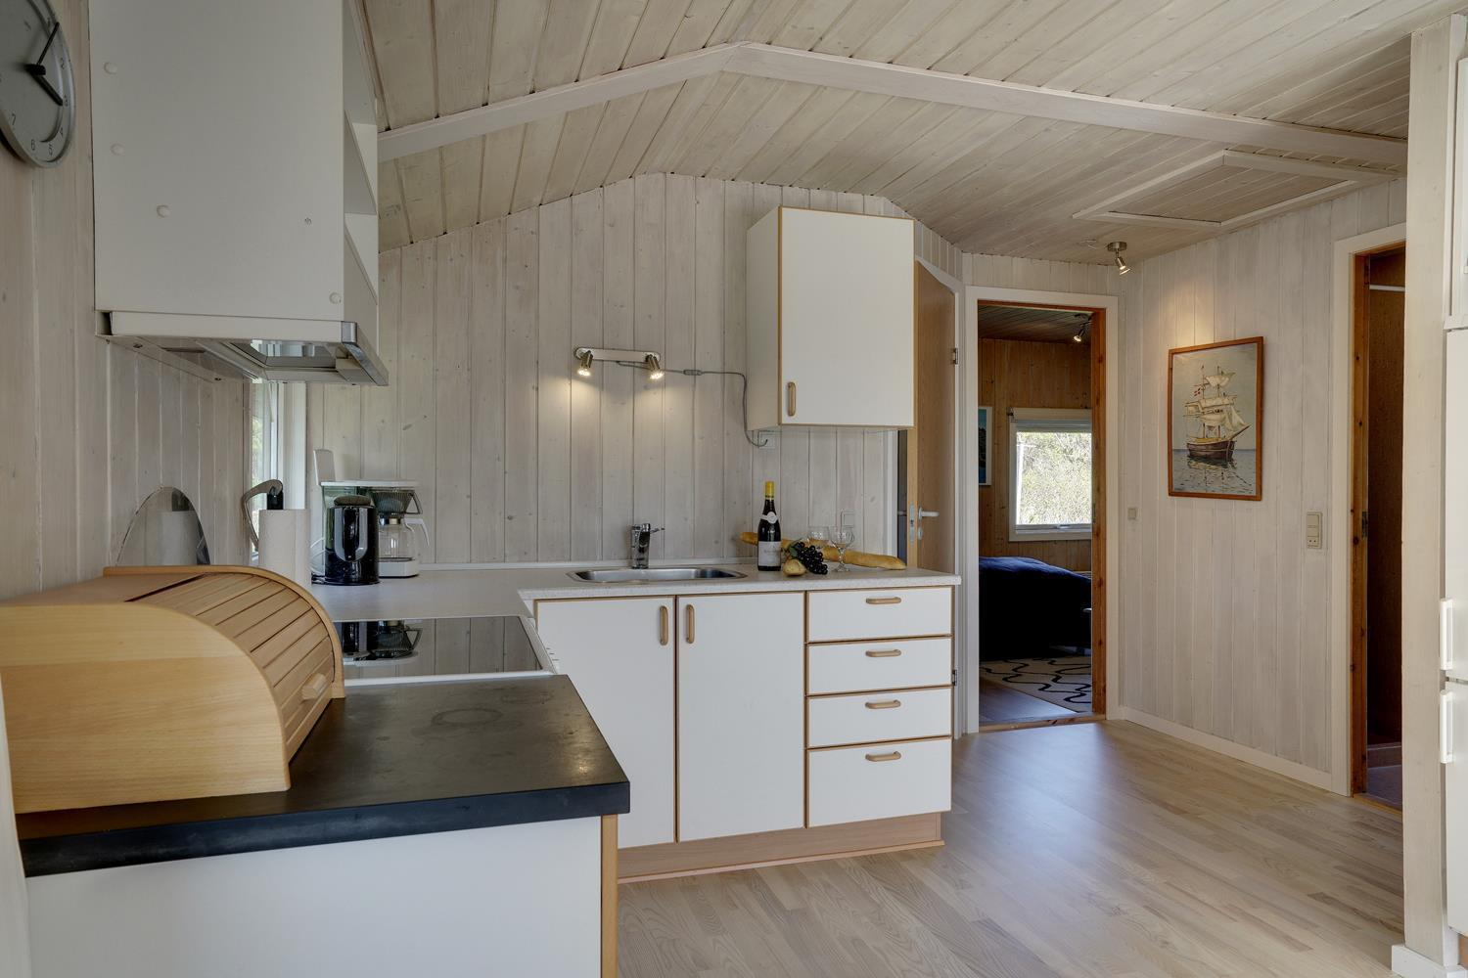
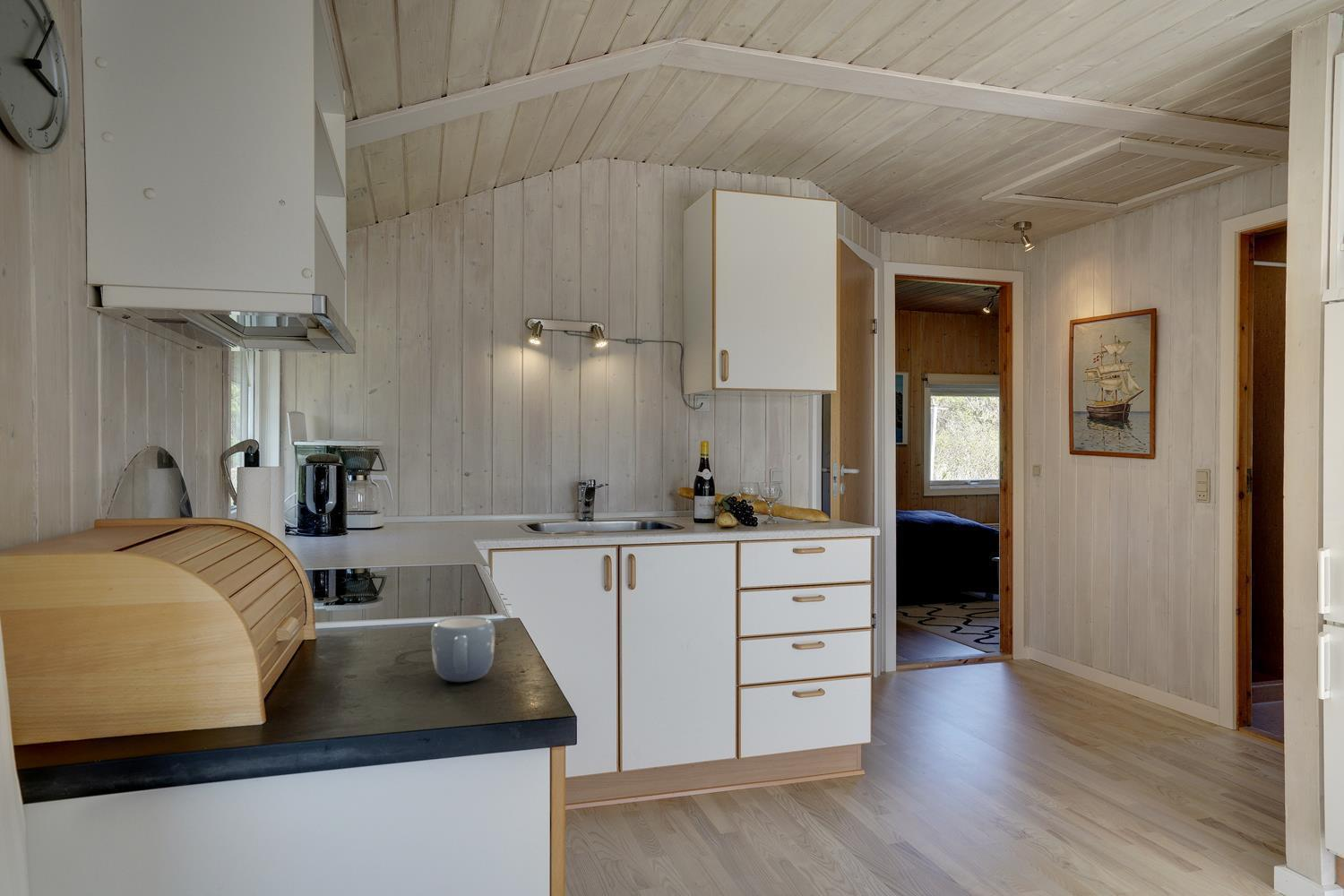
+ mug (462, 652)
